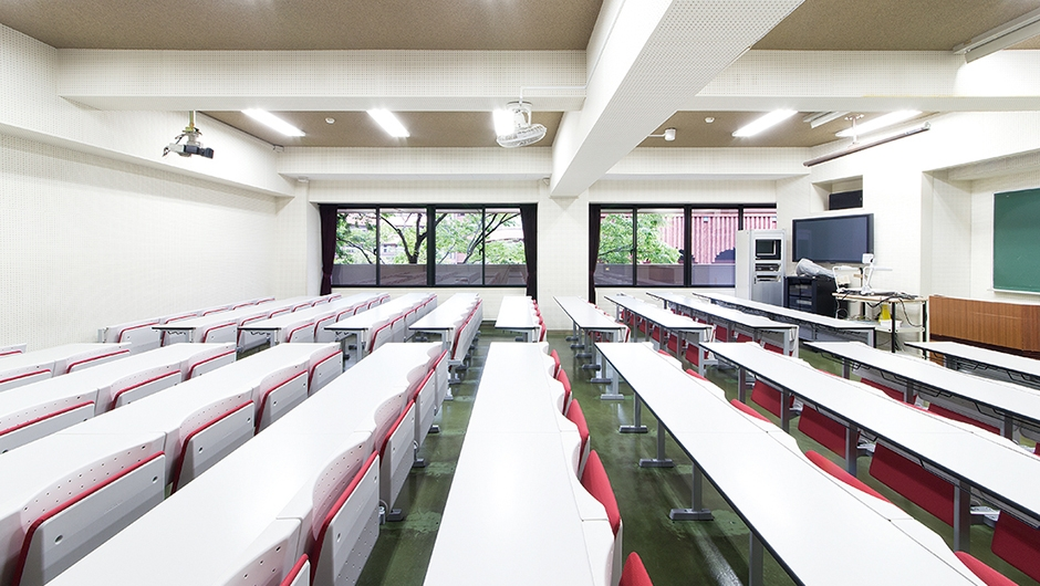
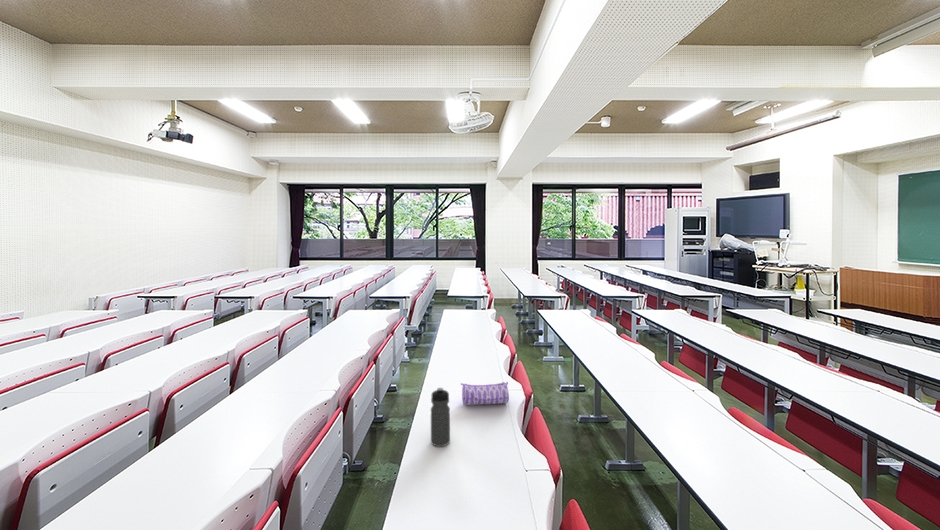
+ water bottle (440, 415)
+ pencil case (485, 393)
